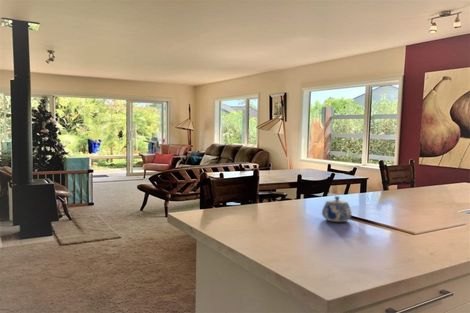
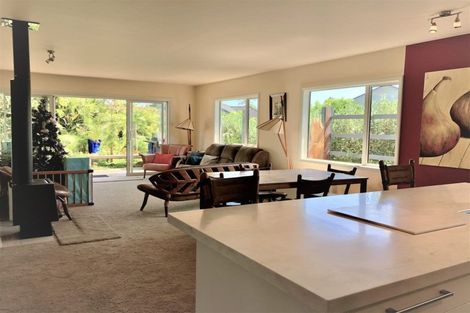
- teapot (335, 208)
